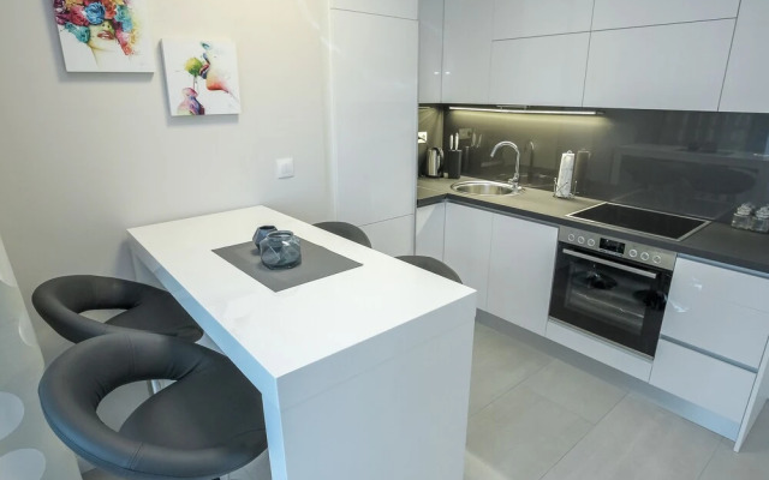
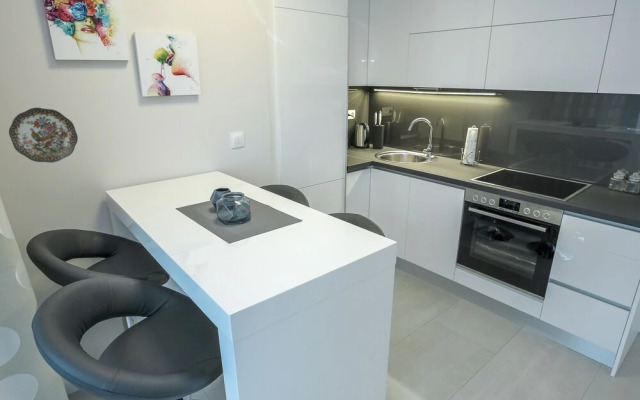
+ decorative plate (44, 135)
